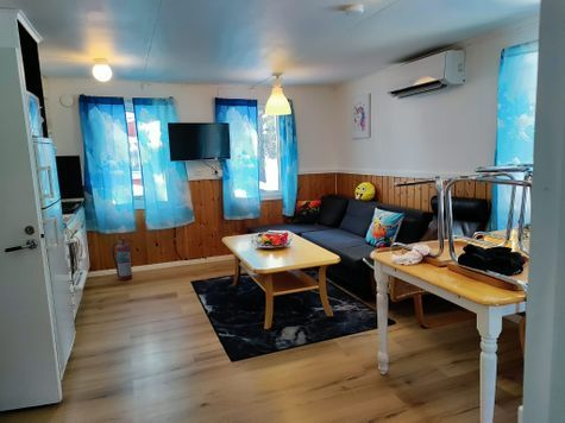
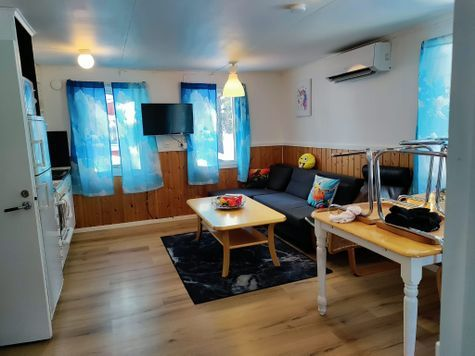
- fire extinguisher (123, 257)
